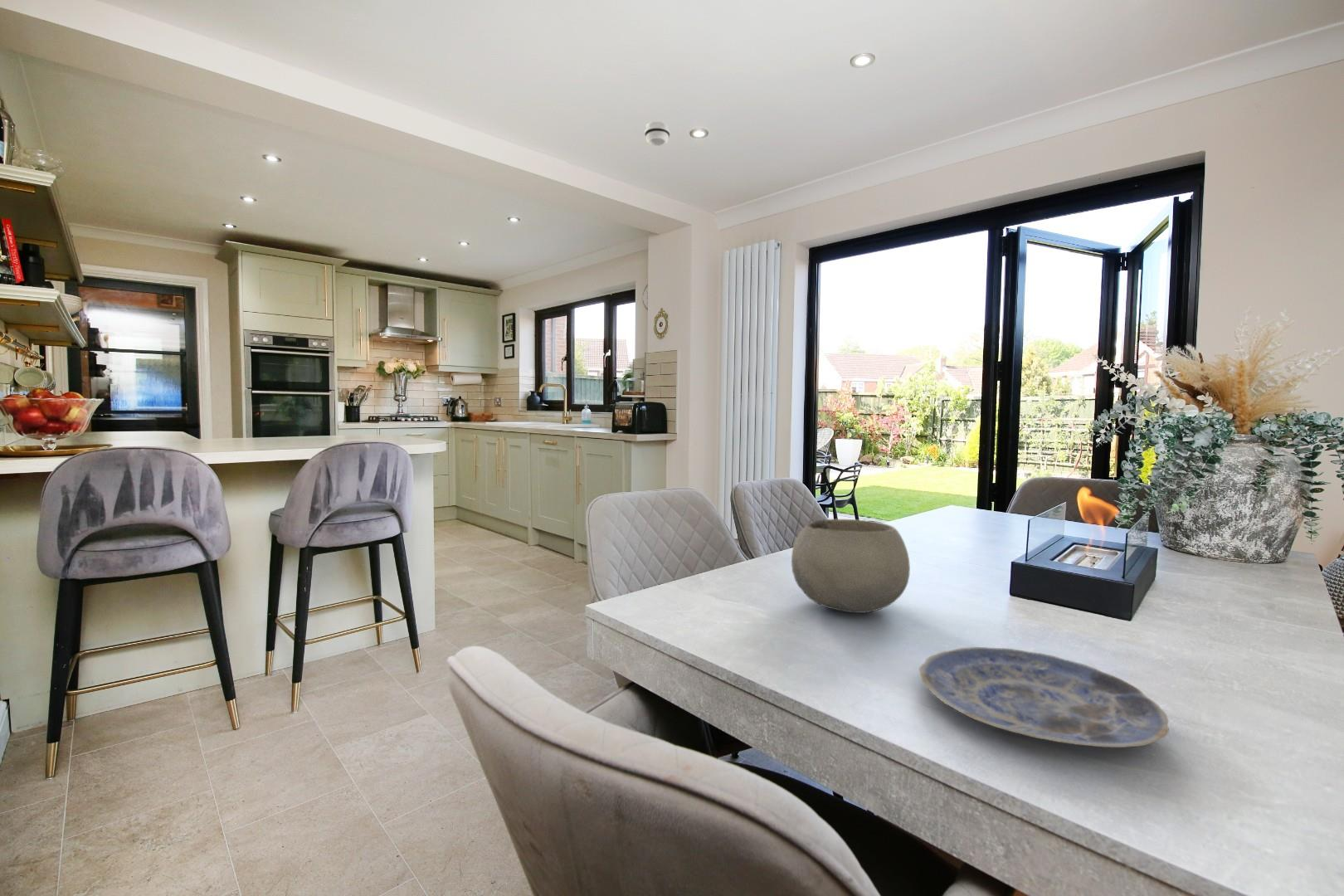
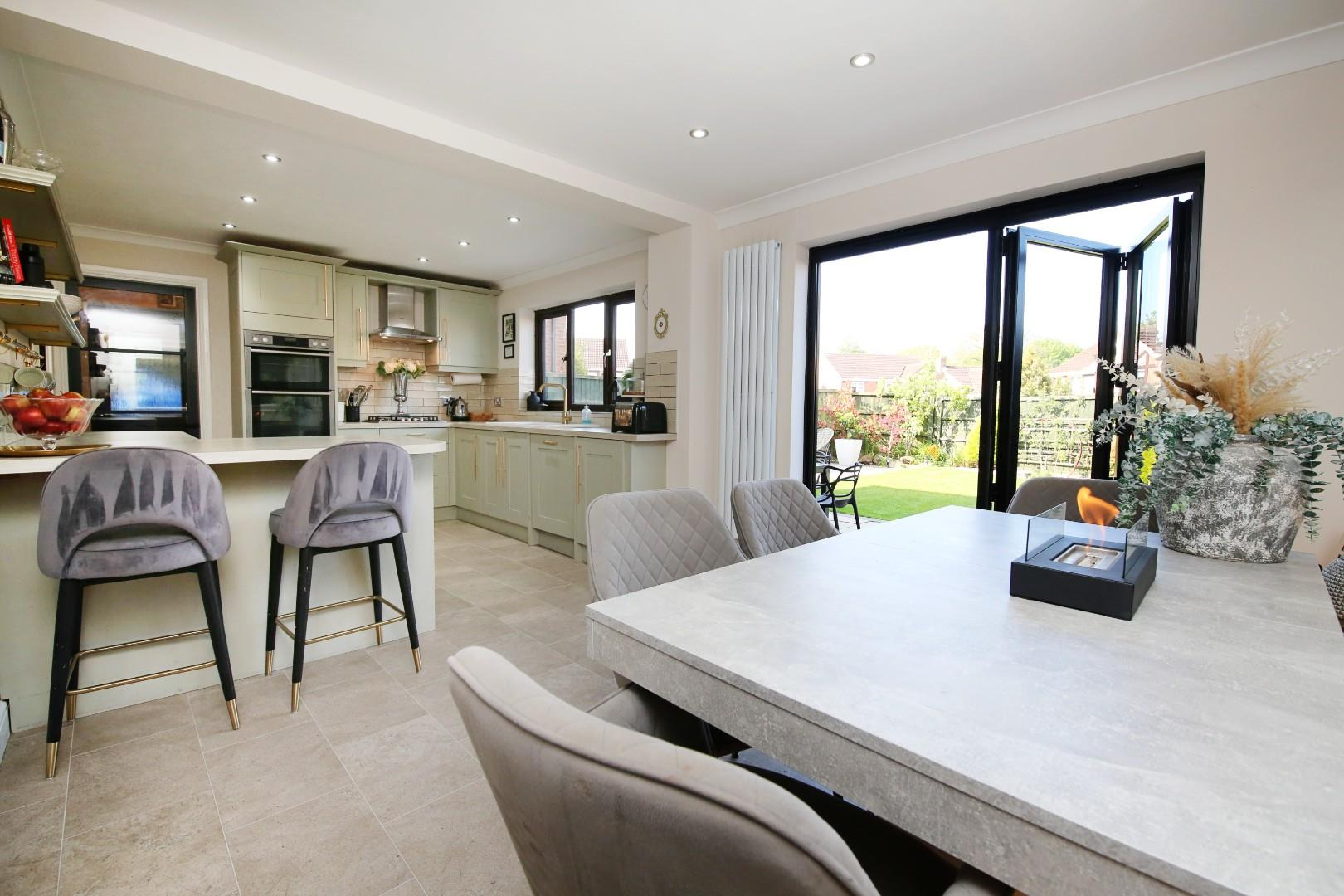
- plate (1032, 696)
- bowl (848, 566)
- smoke detector (657, 134)
